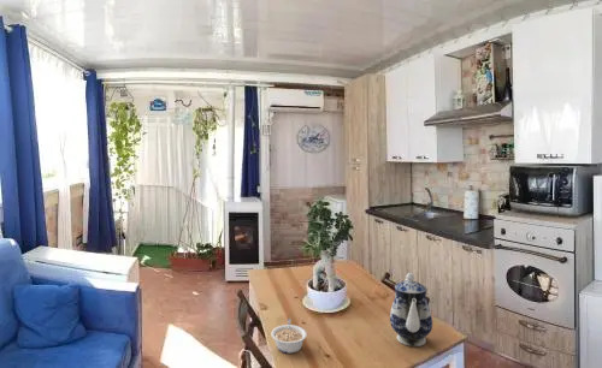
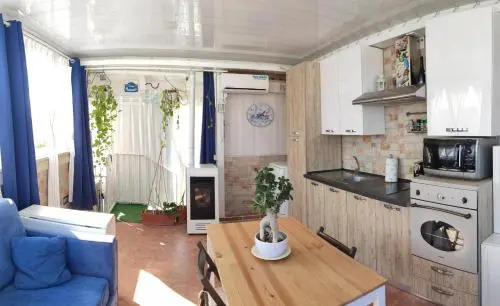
- teapot (411, 305)
- legume (288, 337)
